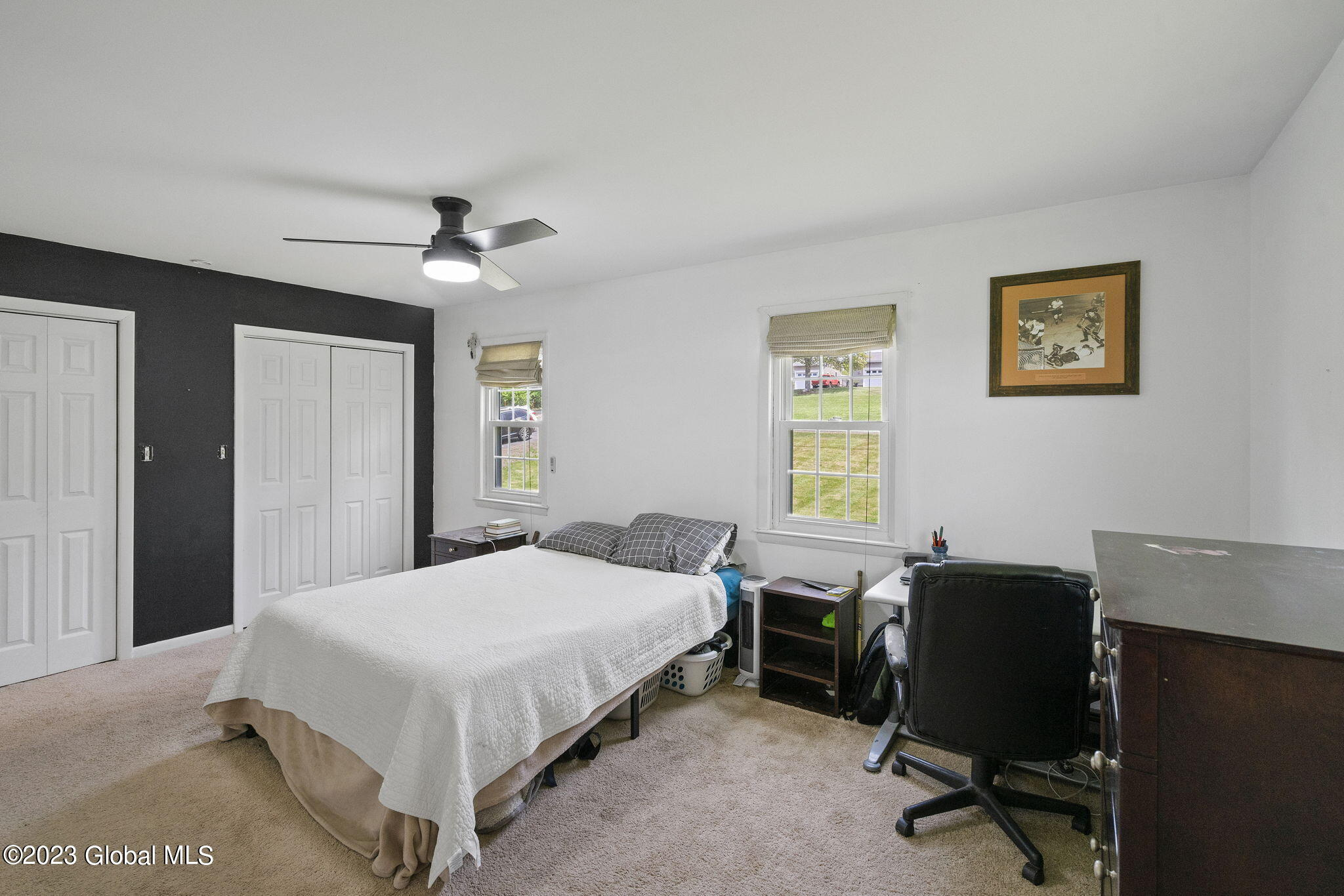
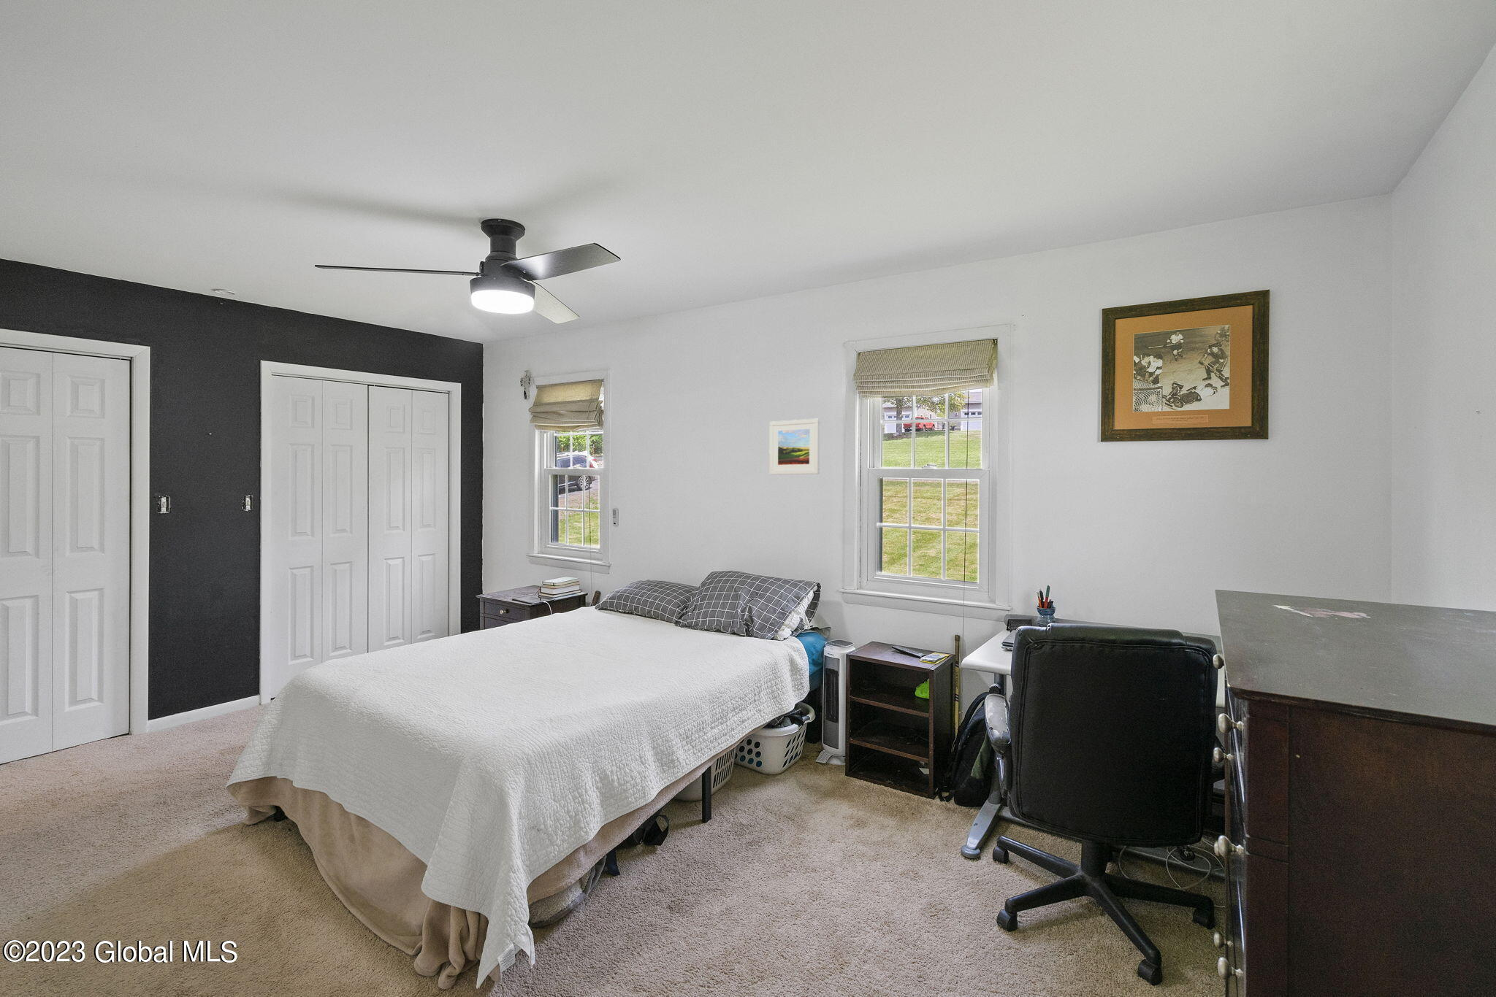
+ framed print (794, 446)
